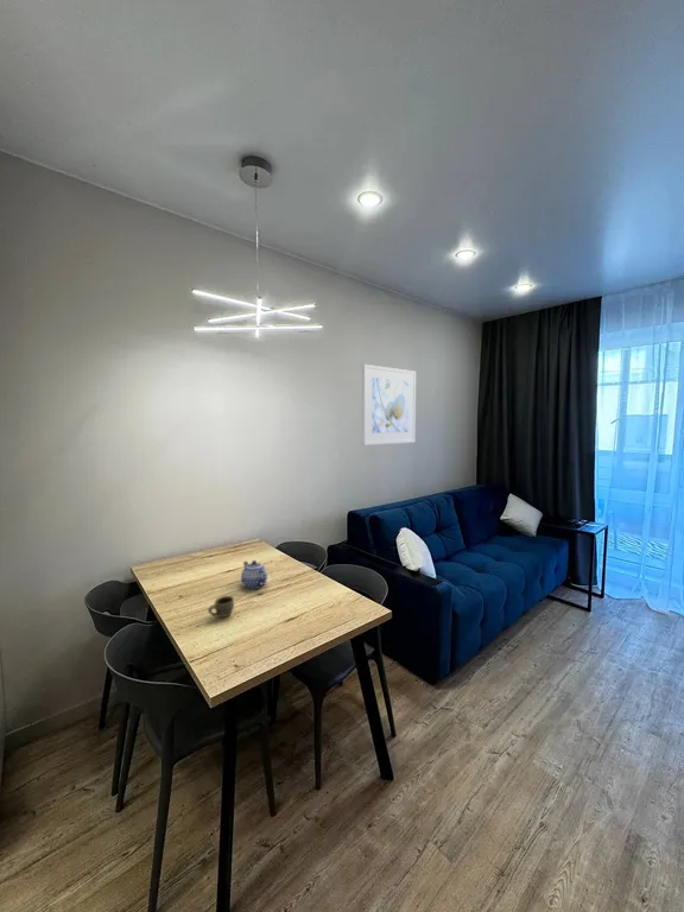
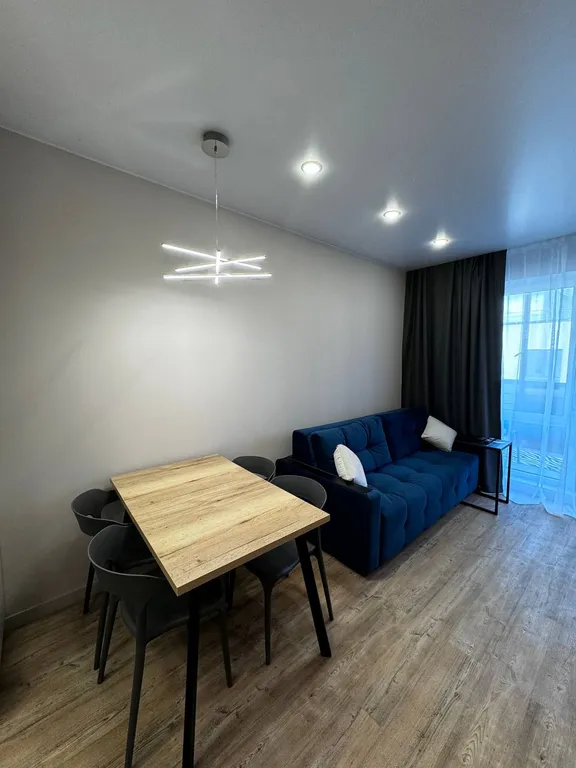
- teapot (254, 572)
- cup (221, 608)
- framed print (390, 406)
